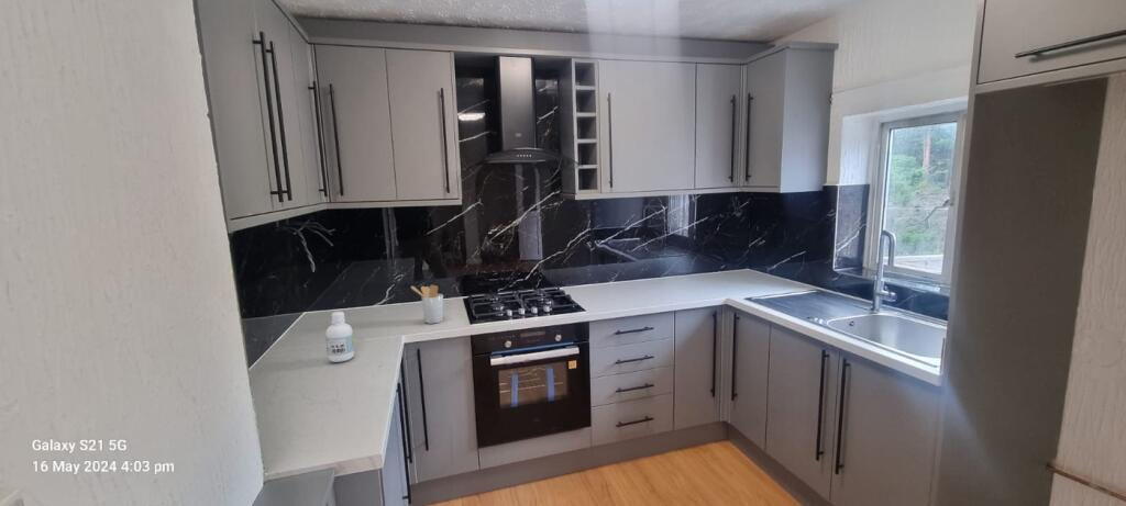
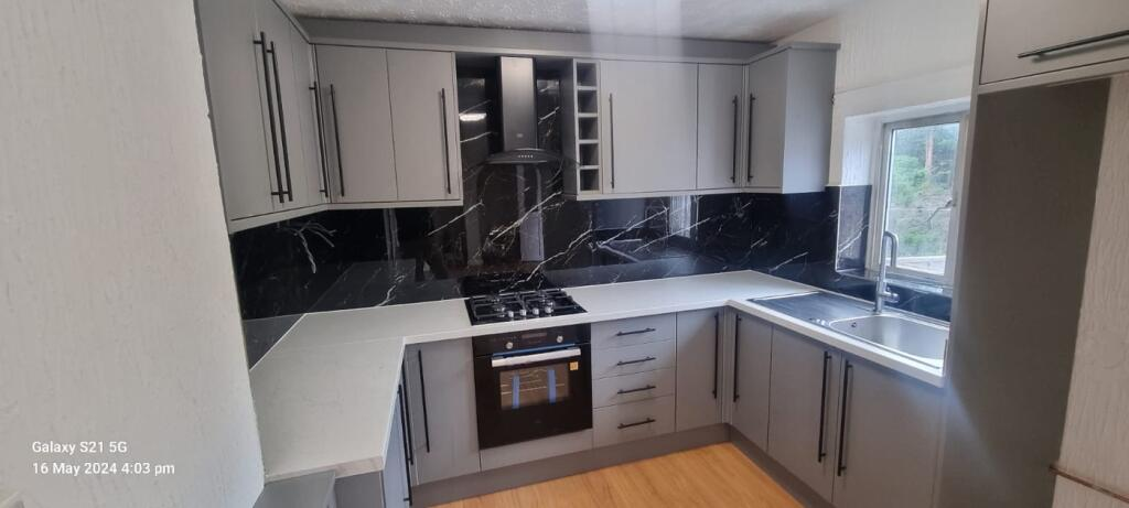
- bottle (339, 336)
- utensil holder (427, 303)
